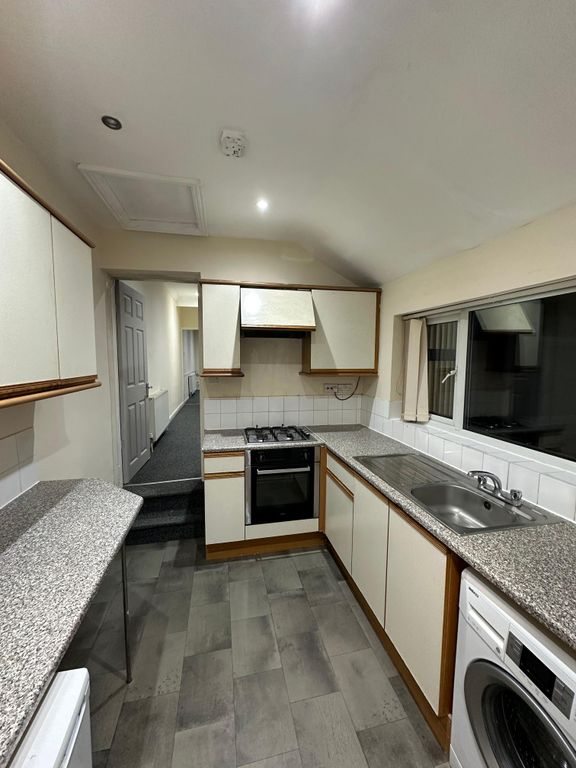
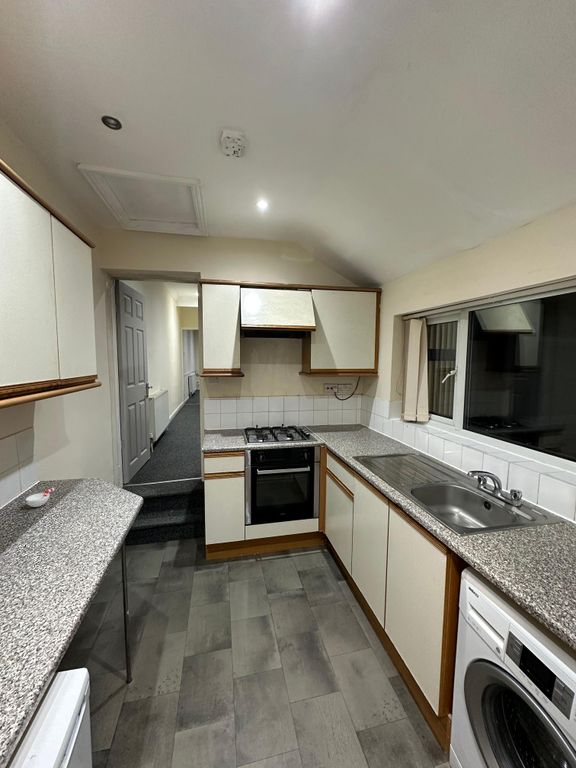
+ cup (40, 498)
